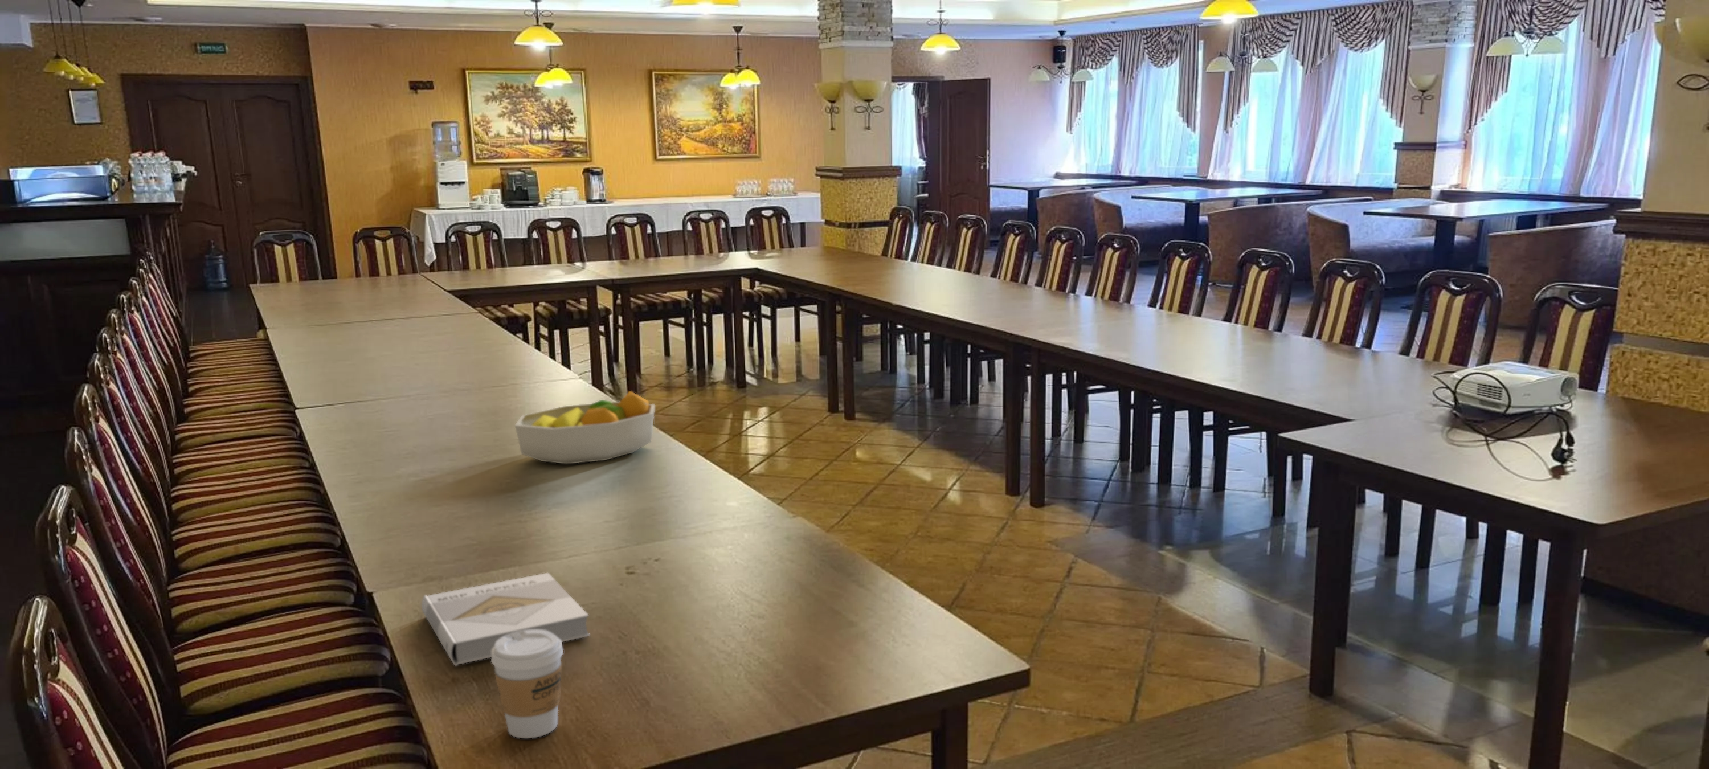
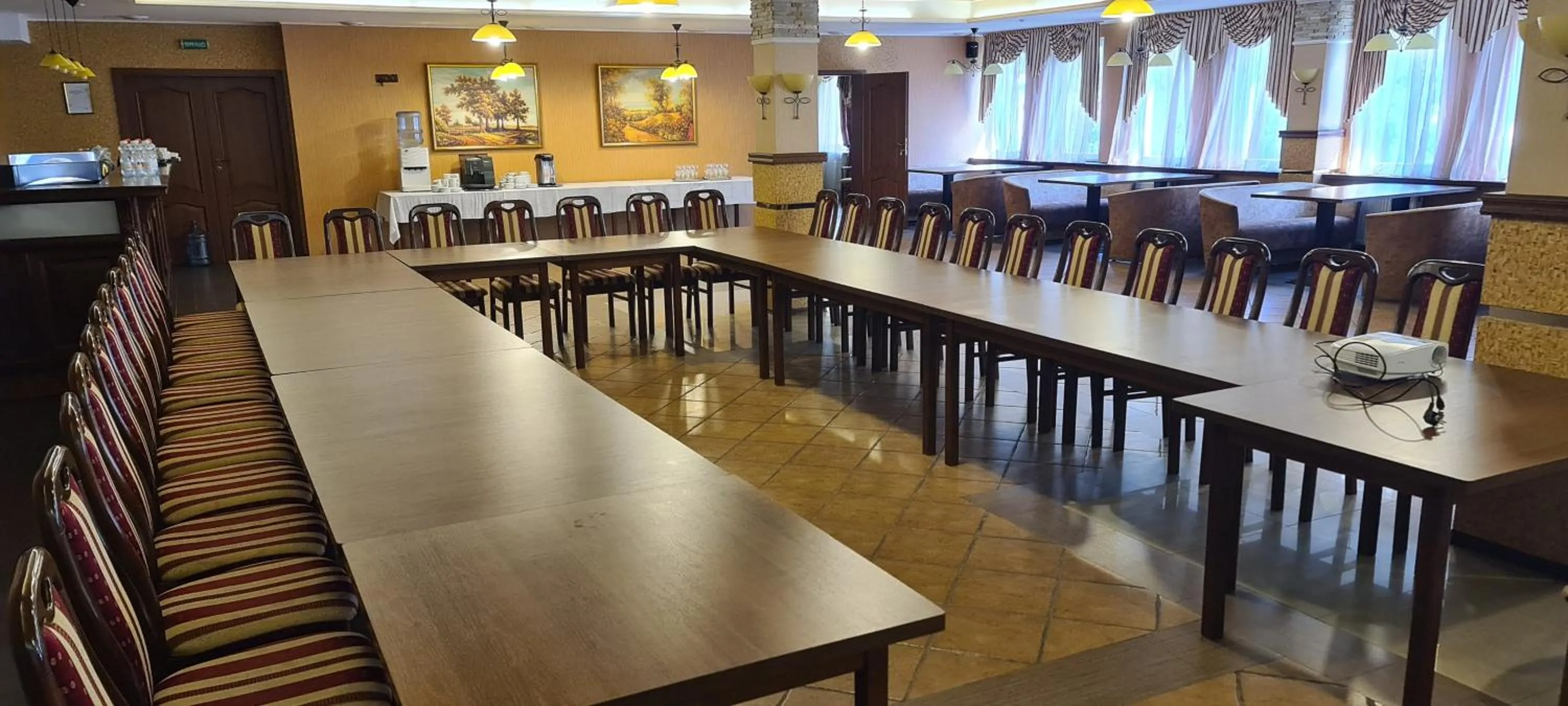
- coffee cup (530, 683)
- book (504, 615)
- fruit bowl (587, 425)
